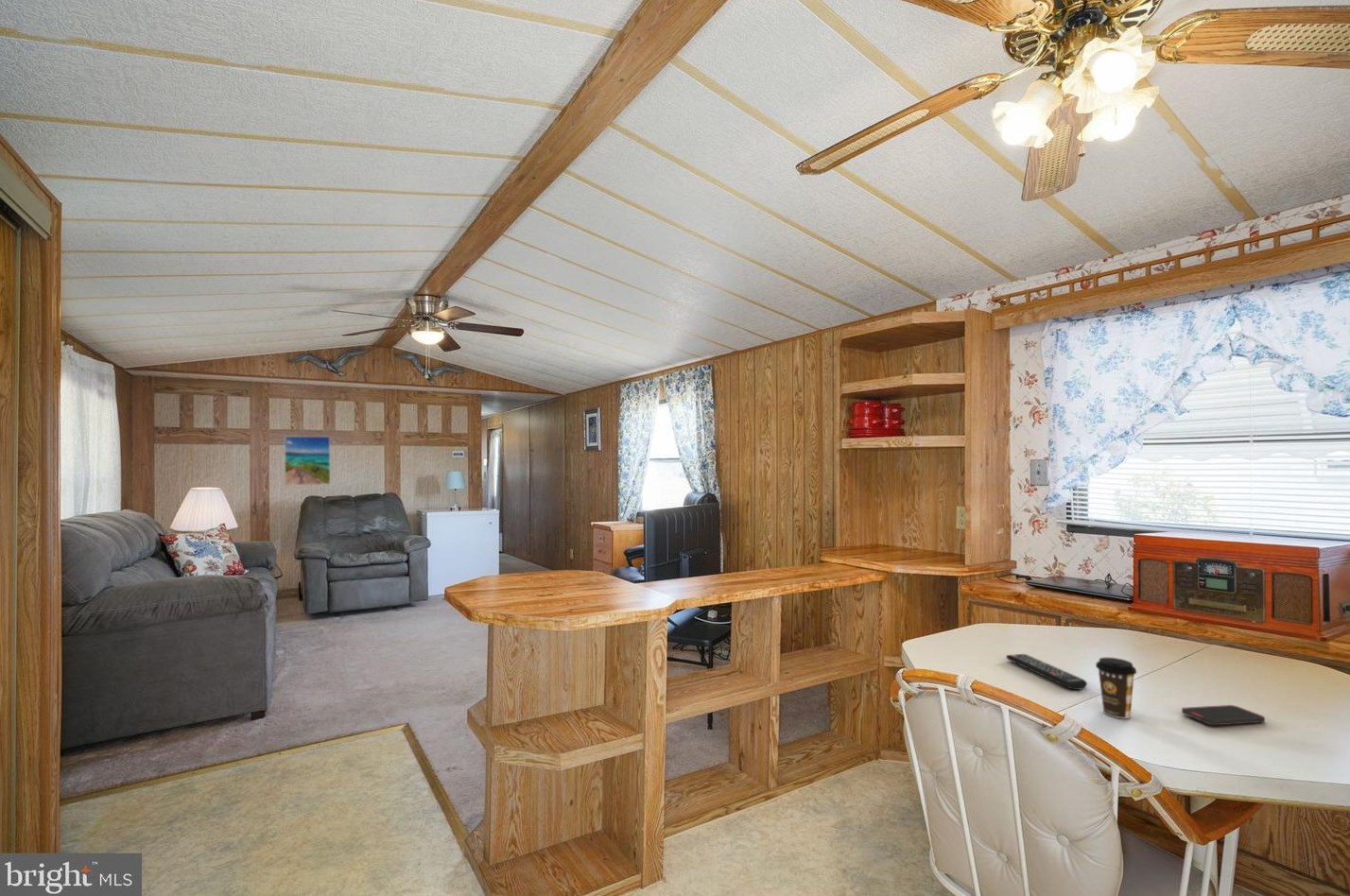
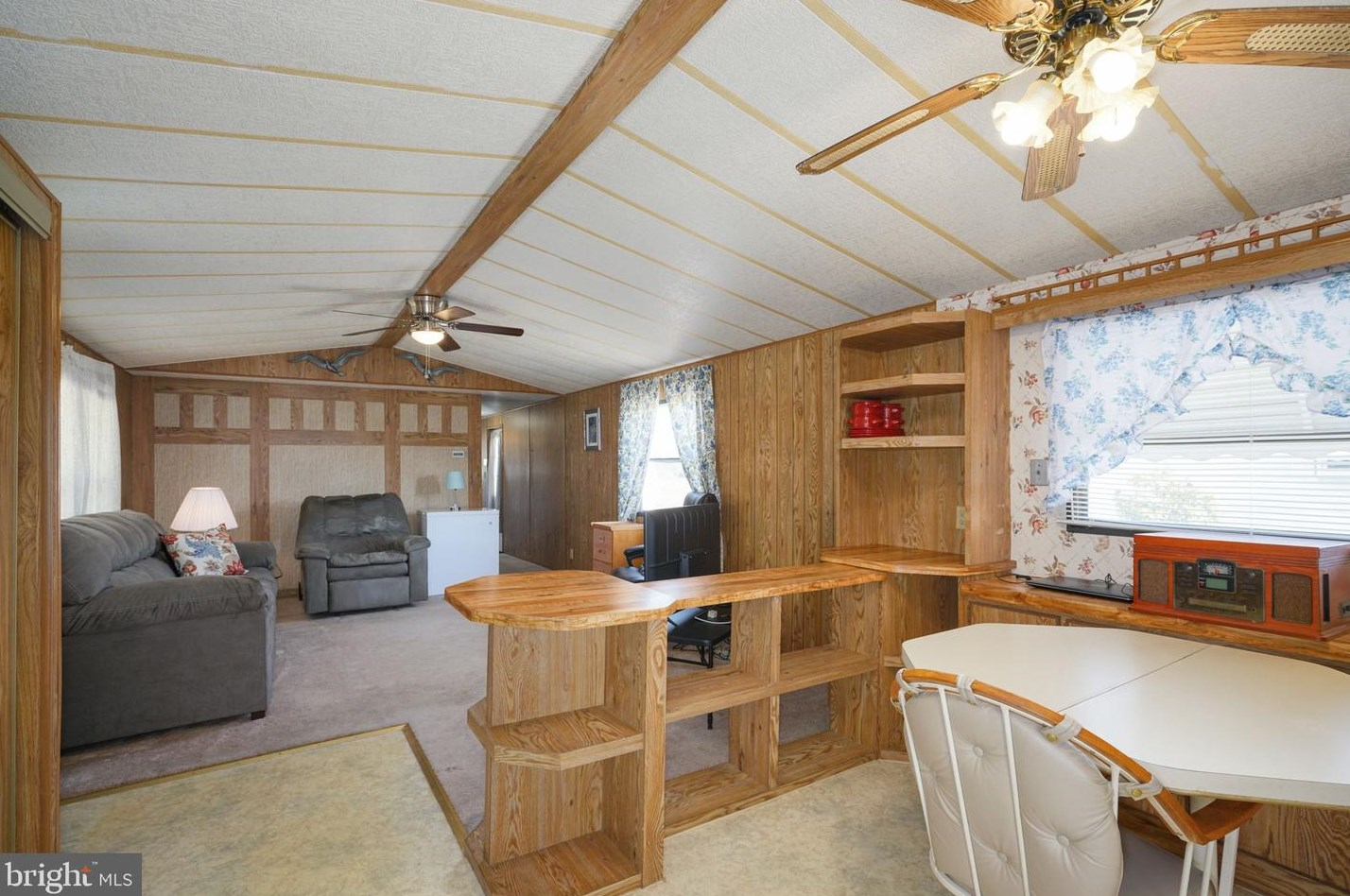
- remote control (1044, 670)
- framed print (307, 460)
- coffee cup (1116, 687)
- smartphone (1222, 715)
